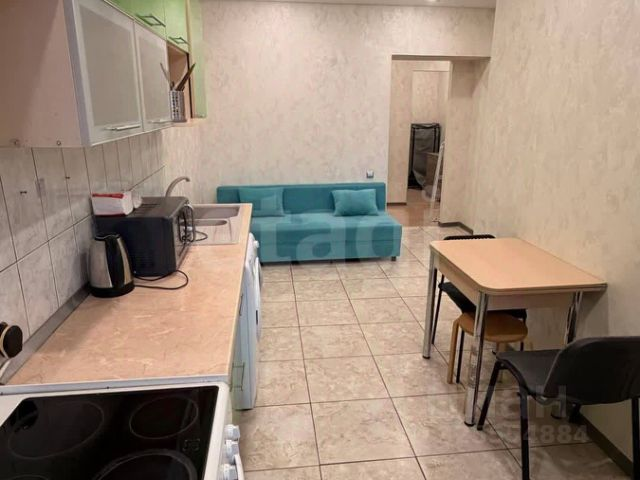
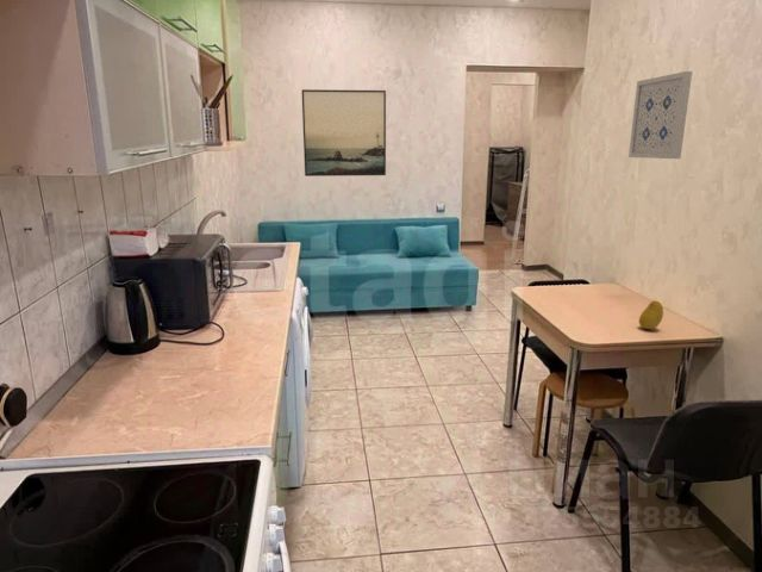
+ fruit (651, 315)
+ wall art (657, 118)
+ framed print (344, 133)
